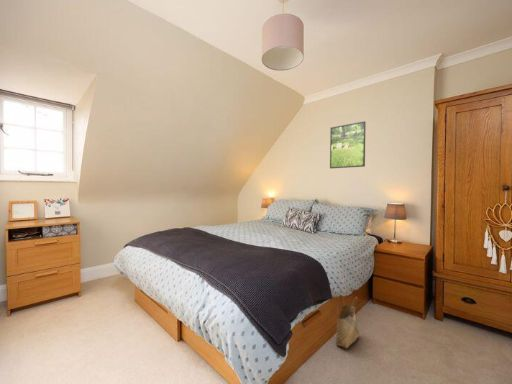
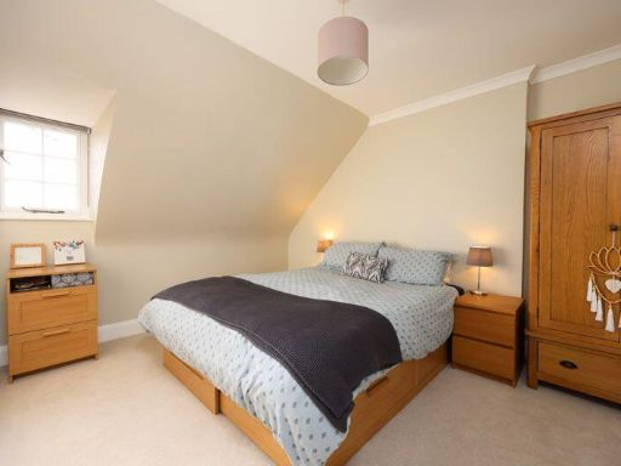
- woven basket (346, 317)
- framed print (346, 146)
